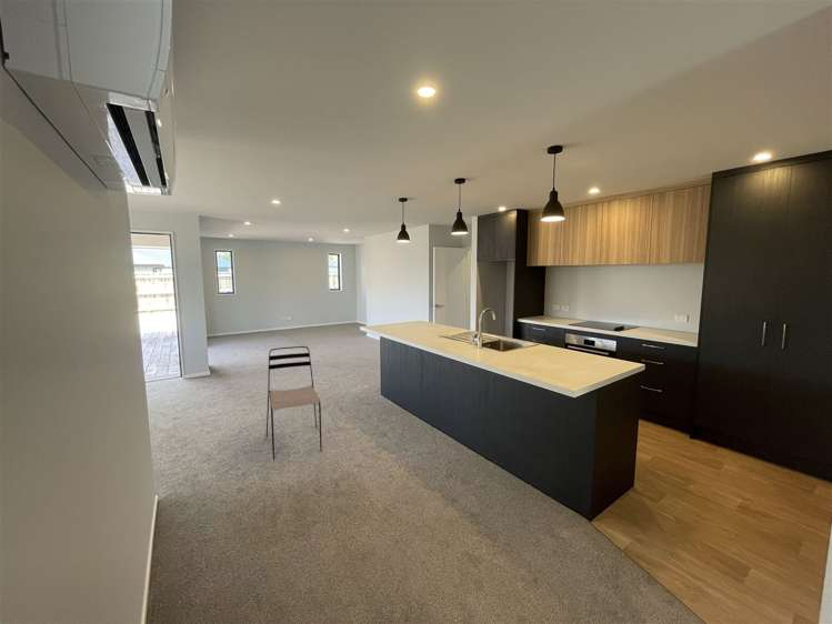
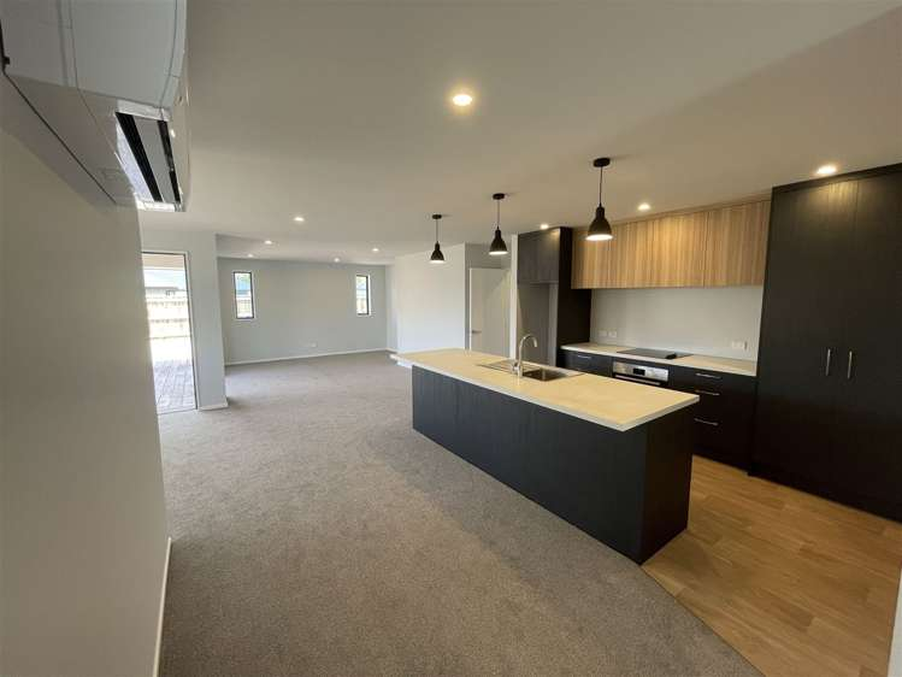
- dining chair (293, 397)
